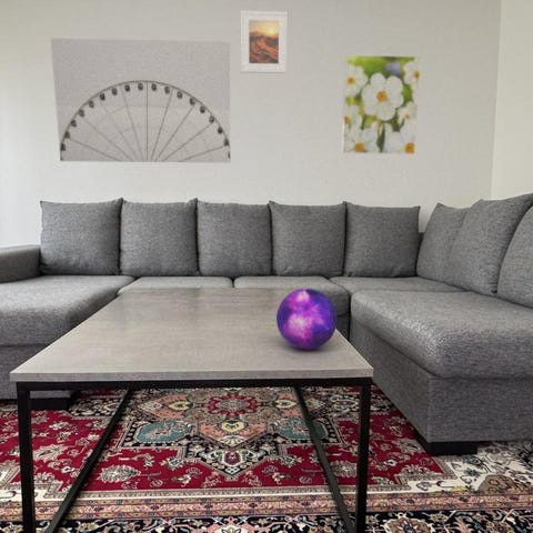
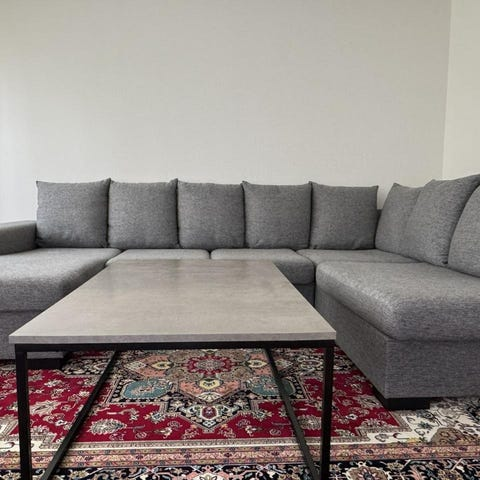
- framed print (380, 105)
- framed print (263, 42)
- decorative orb (306, 319)
- wall art (143, 102)
